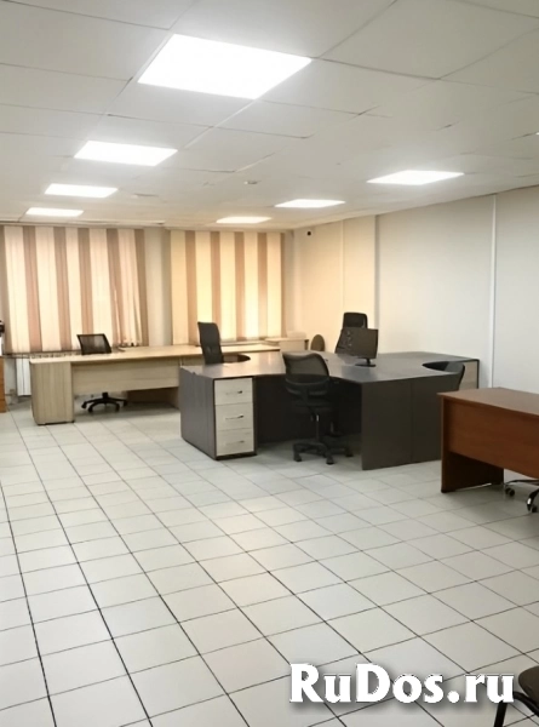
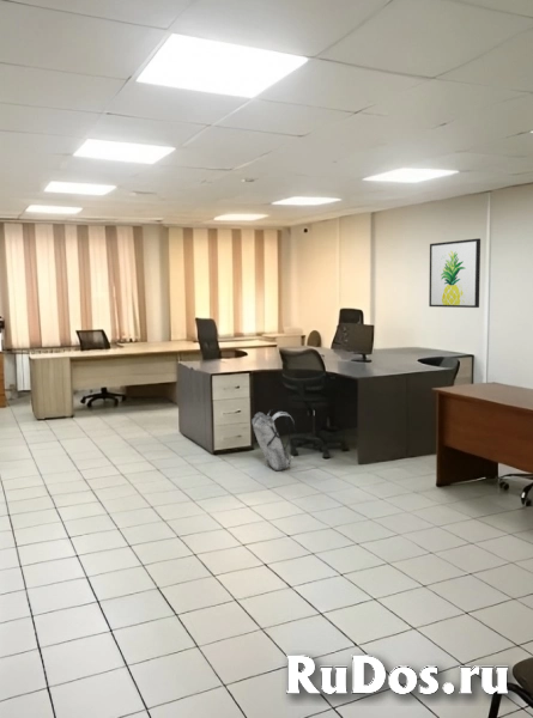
+ backpack (274, 438)
+ wall art (453, 274)
